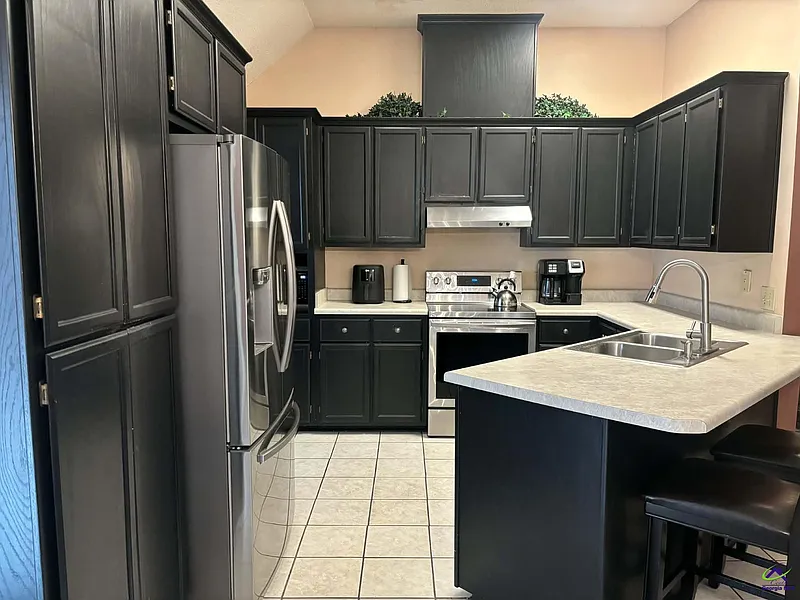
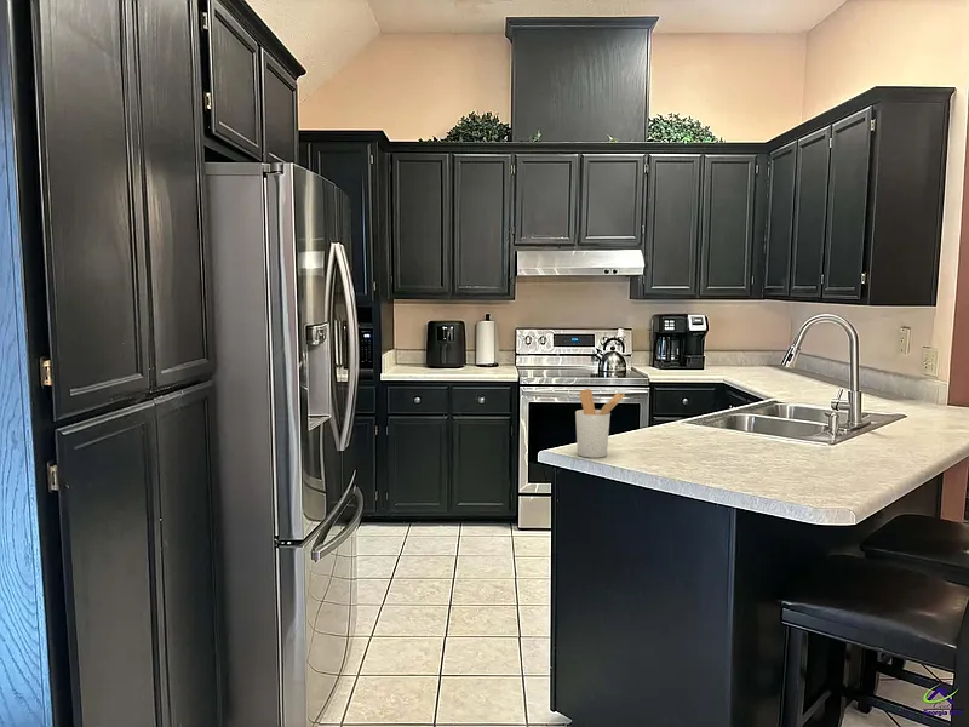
+ utensil holder (601, 422)
